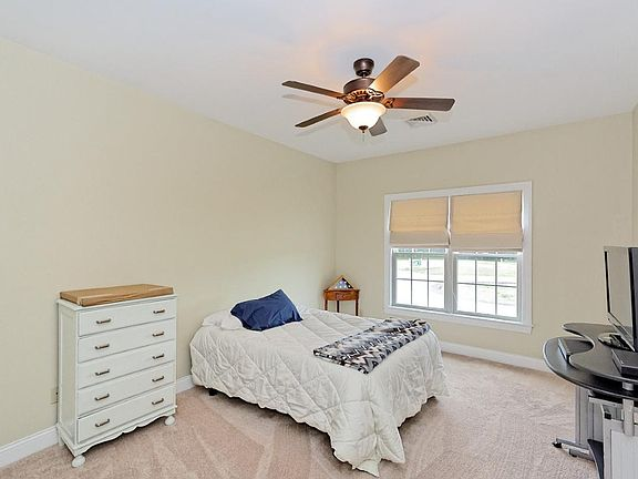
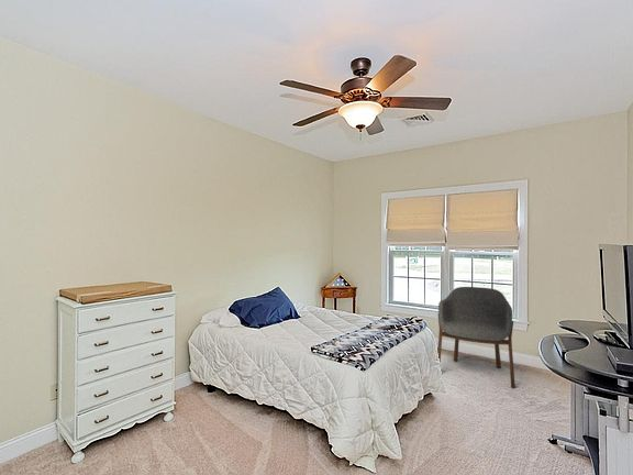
+ armchair (475, 330)
